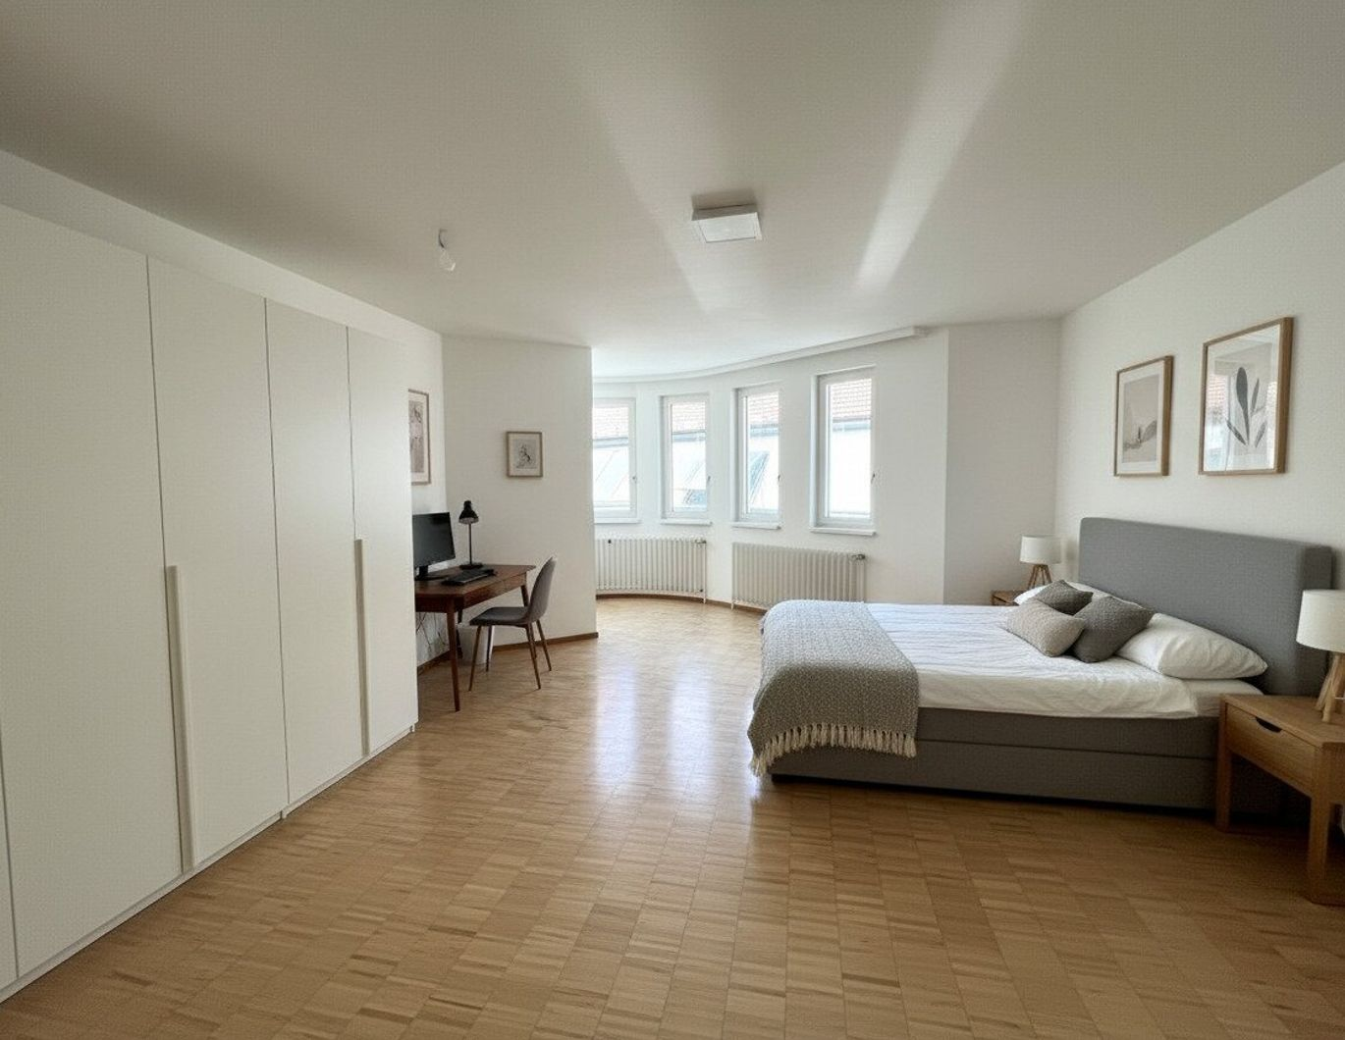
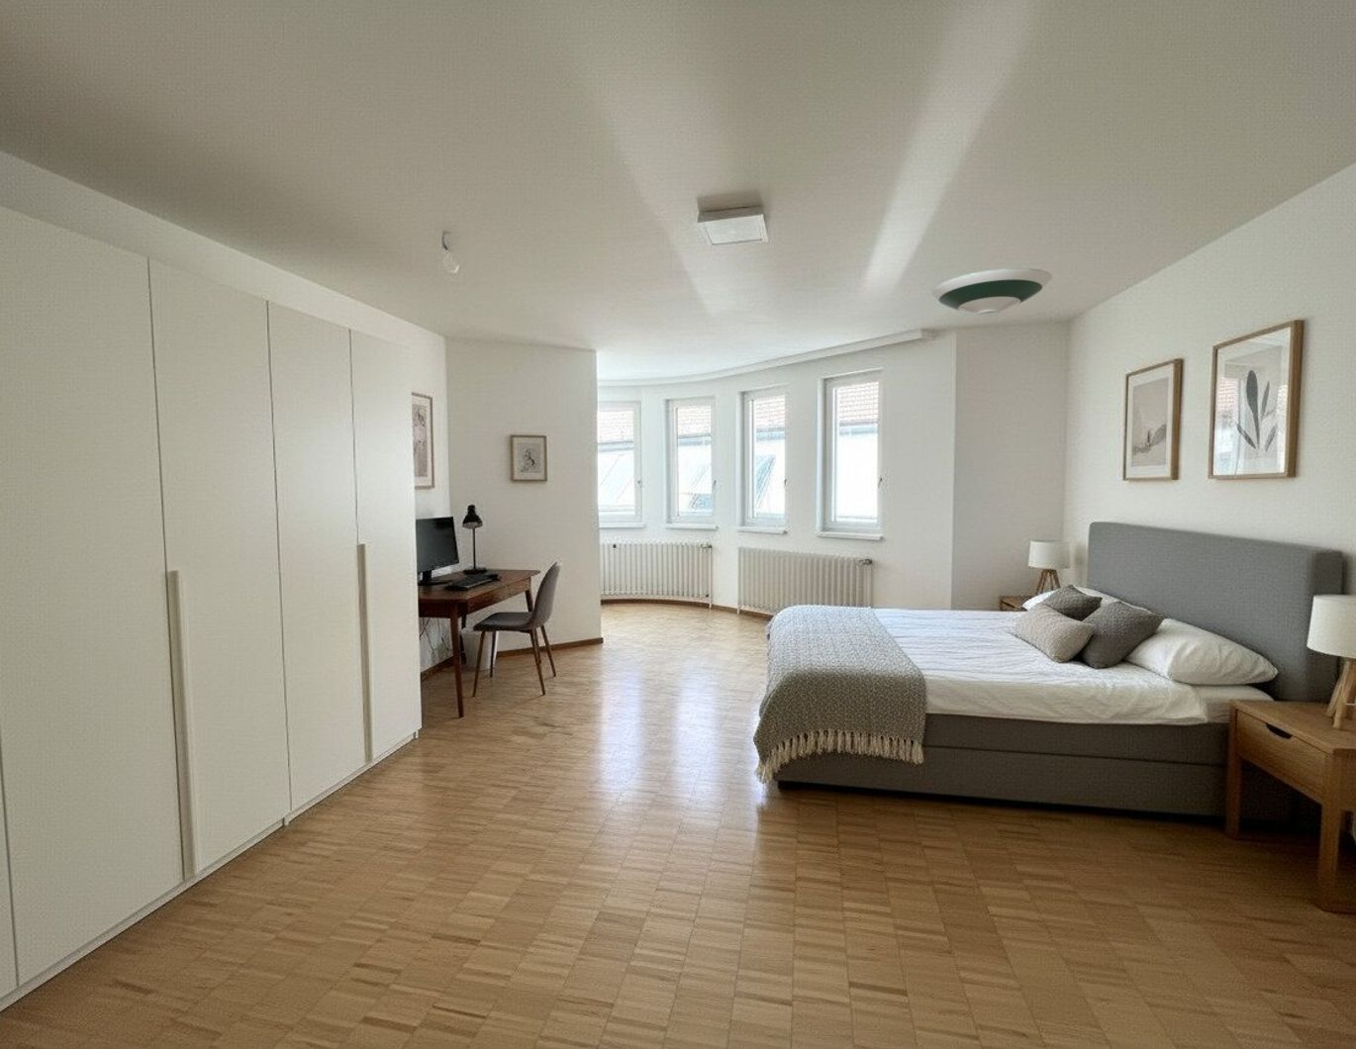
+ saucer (988, 299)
